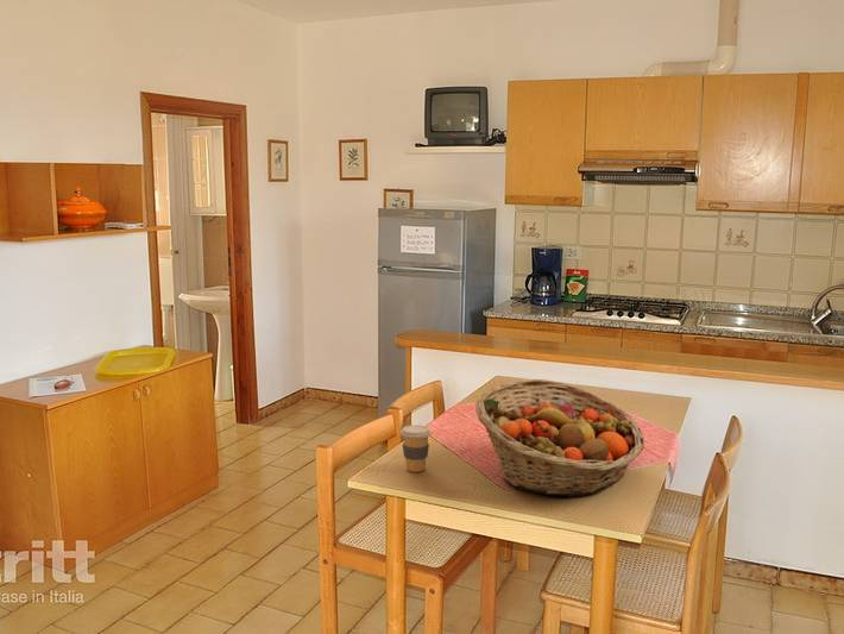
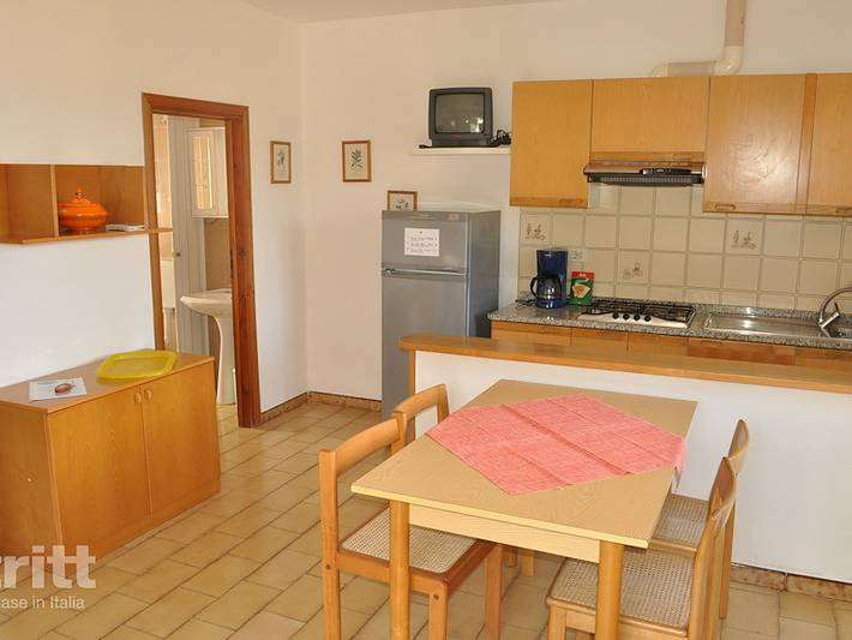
- coffee cup (415, 448)
- fruit basket (559, 434)
